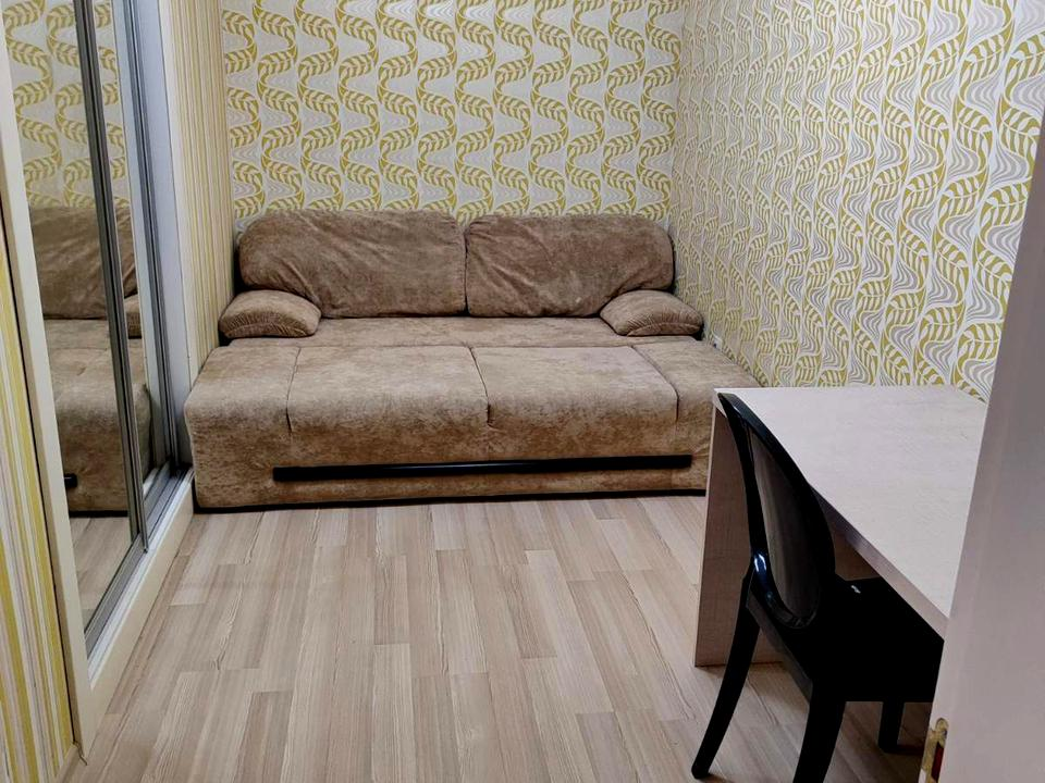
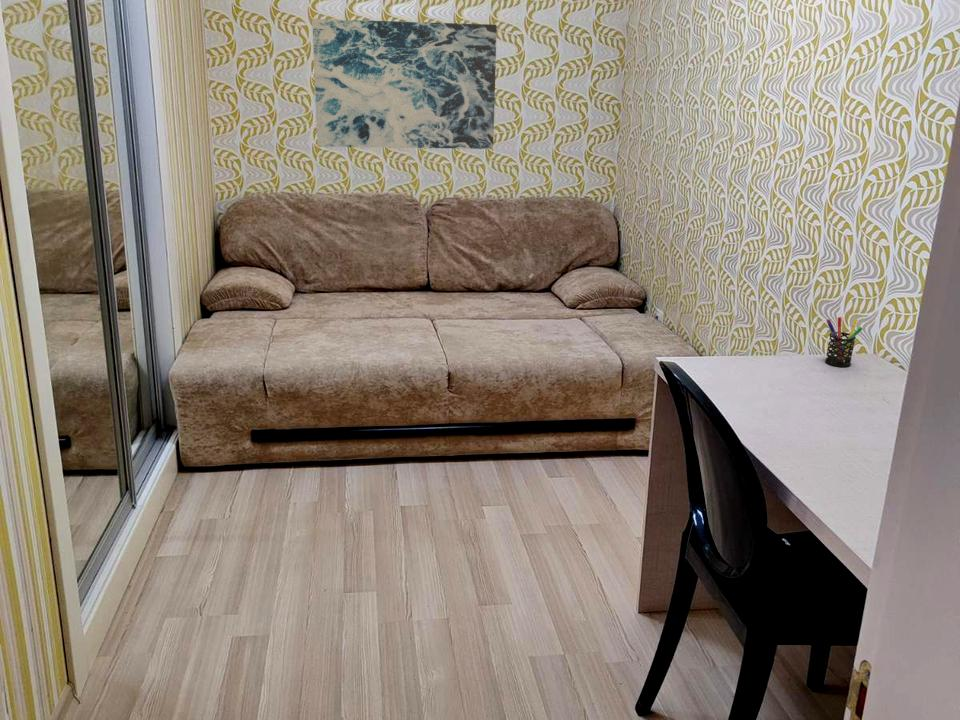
+ wall art (405, 86)
+ pen holder (843, 340)
